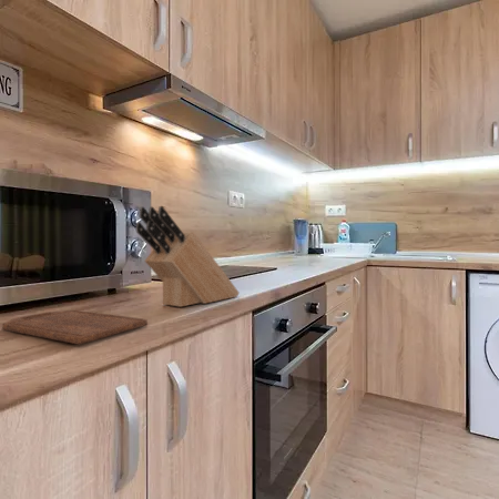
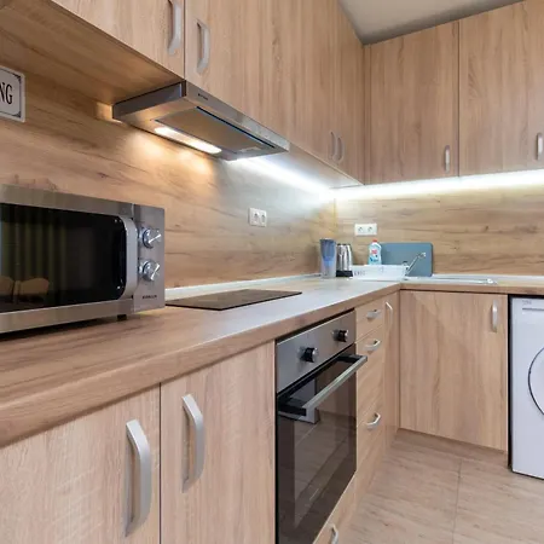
- knife block (190, 255)
- cutting board (70, 323)
